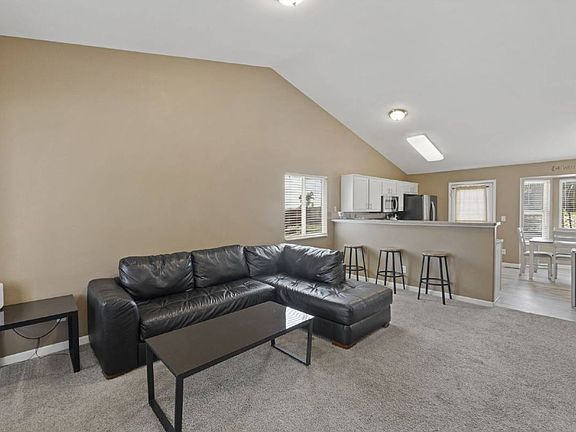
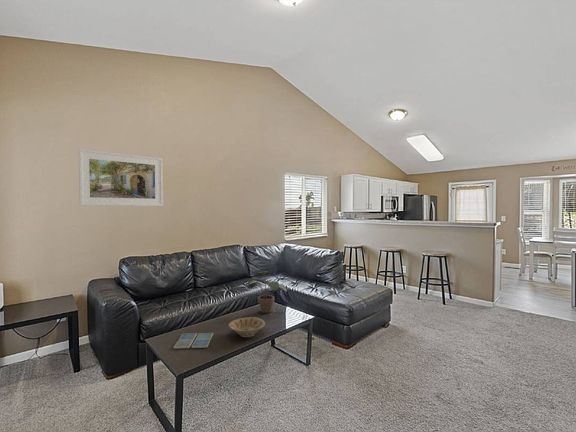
+ drink coaster (193, 340)
+ potted plant (265, 292)
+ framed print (124, 180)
+ bowl (247, 328)
